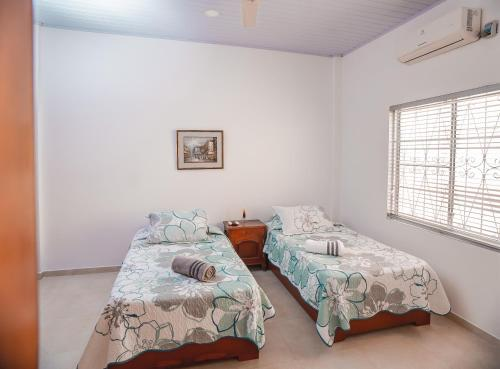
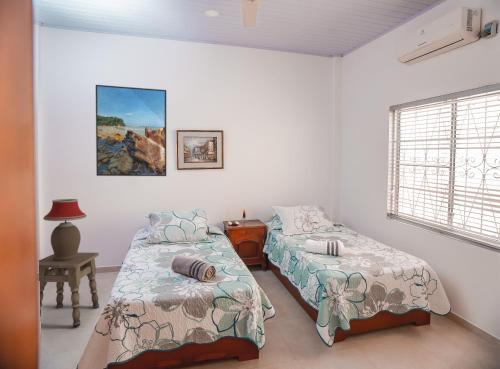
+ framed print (132, 132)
+ side table (69, 286)
+ table lamp (65, 229)
